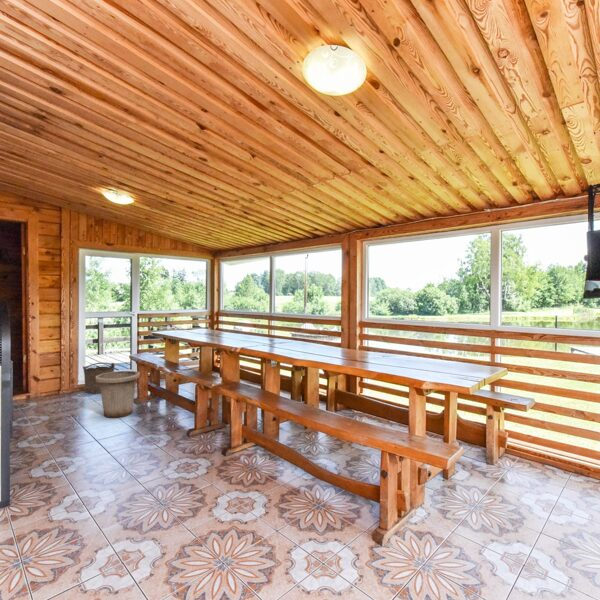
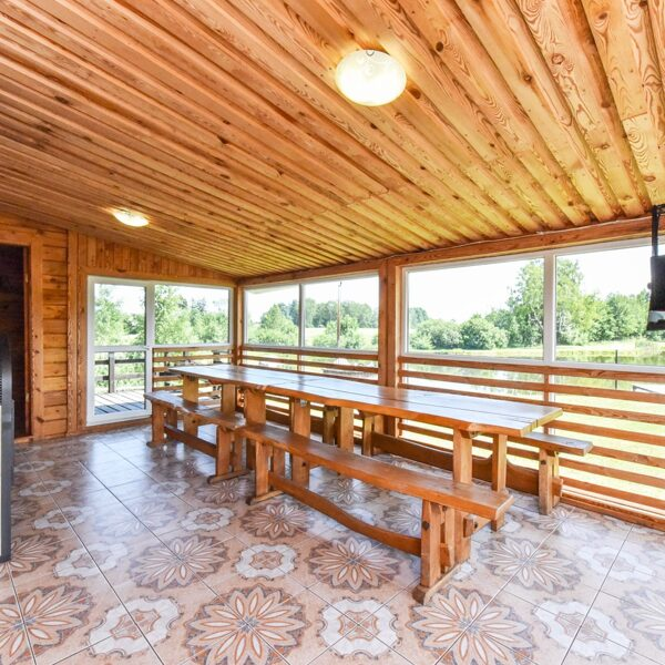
- trash can (118, 394)
- bucket (99, 374)
